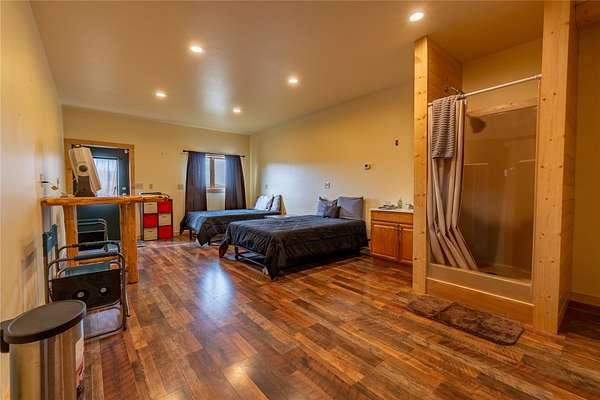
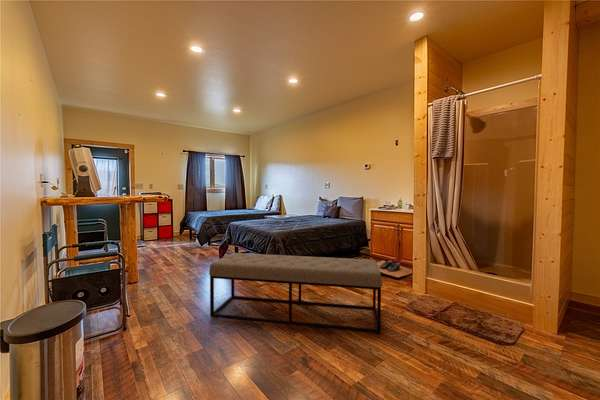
+ shoes (389, 266)
+ bench (295, 283)
